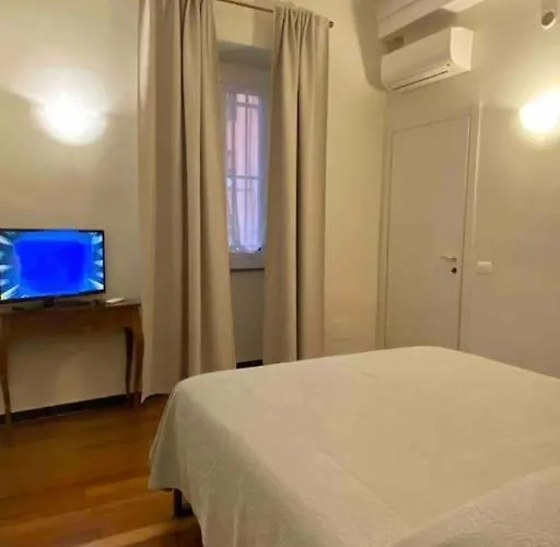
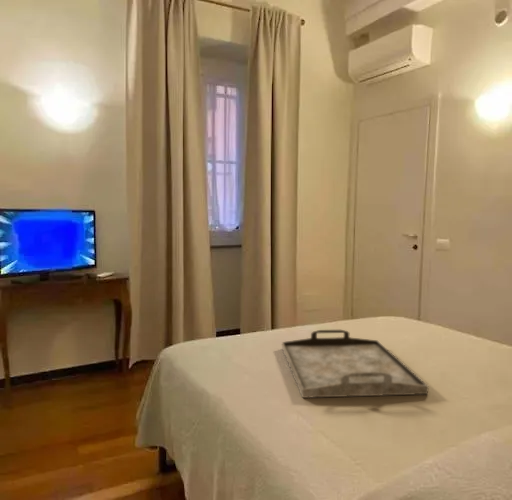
+ serving tray (345, 358)
